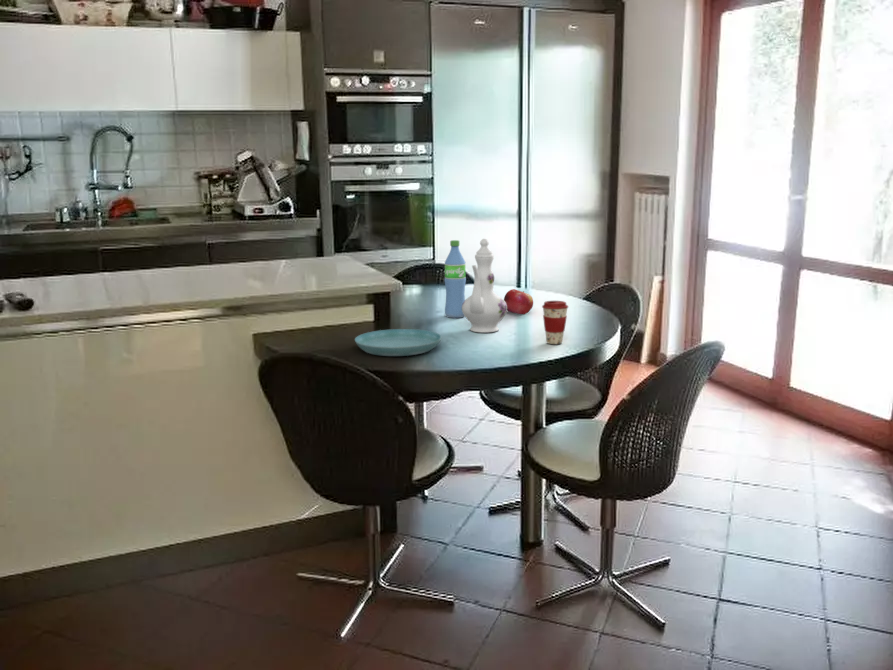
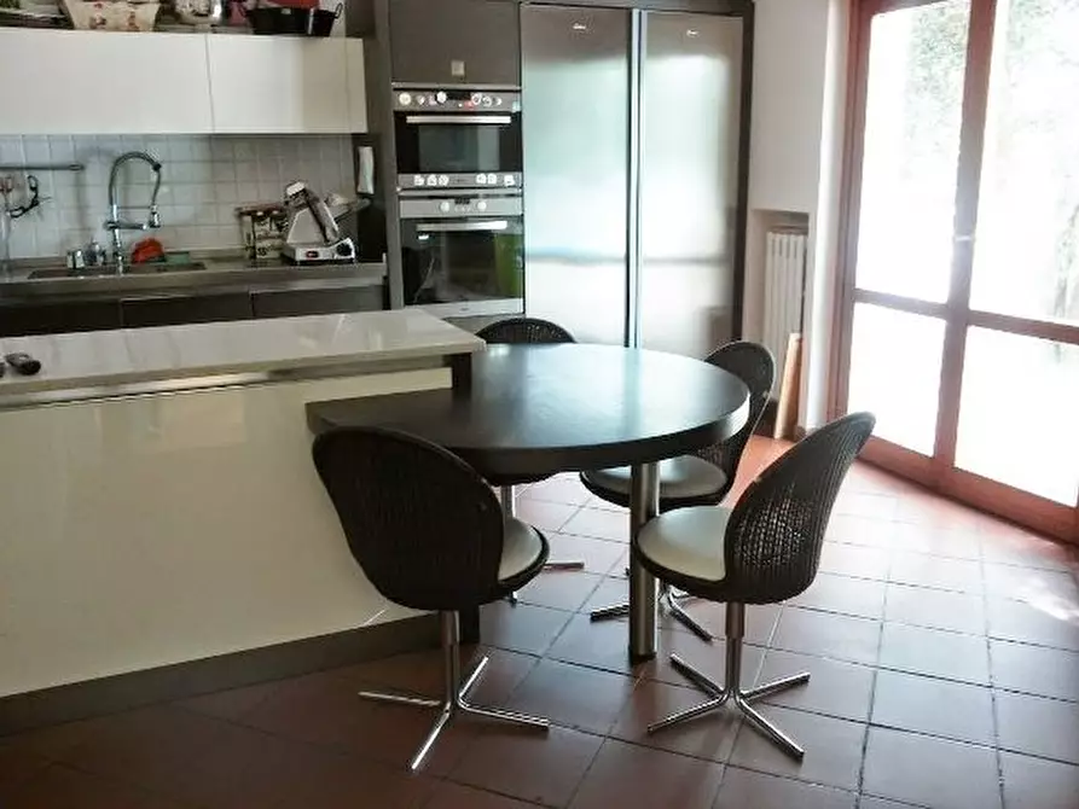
- saucer (398, 342)
- fruit (517, 301)
- water bottle (455, 278)
- chinaware (482, 285)
- coffee cup (554, 322)
